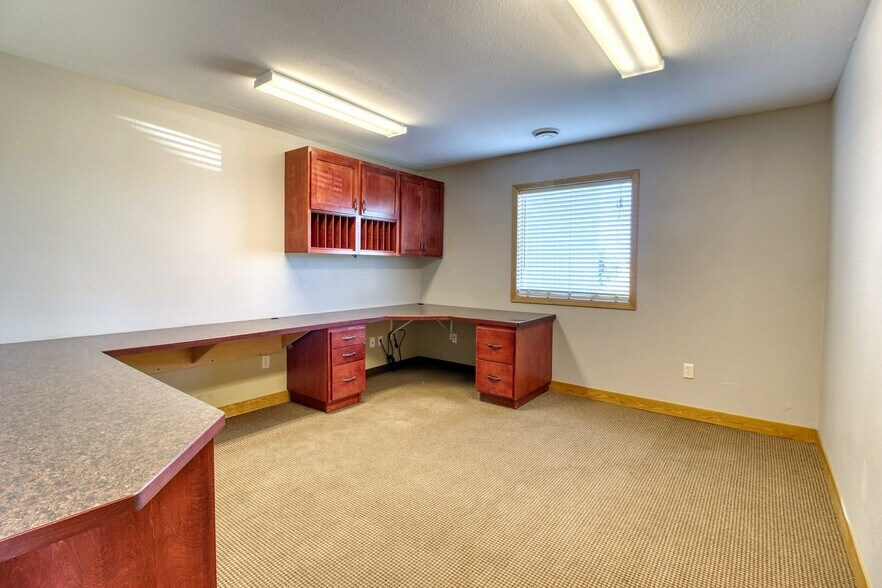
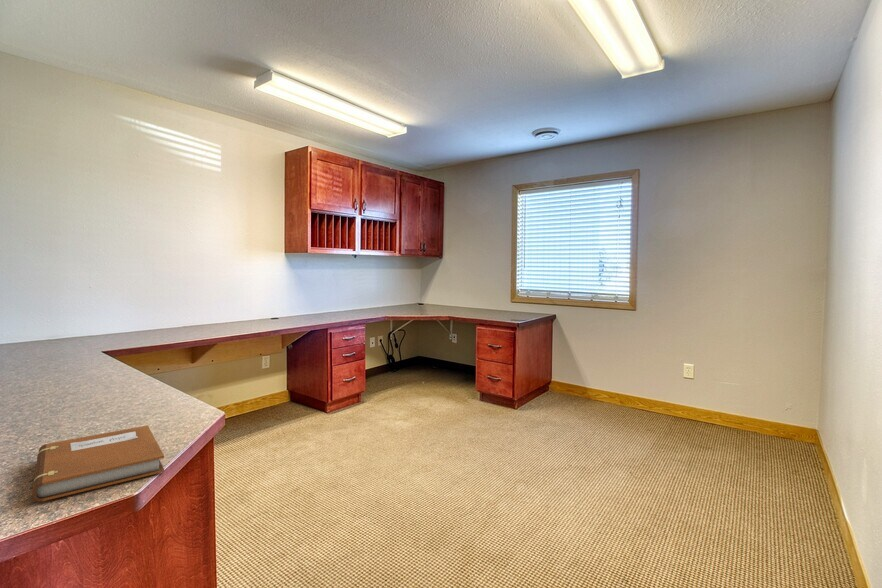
+ notebook (99, 457)
